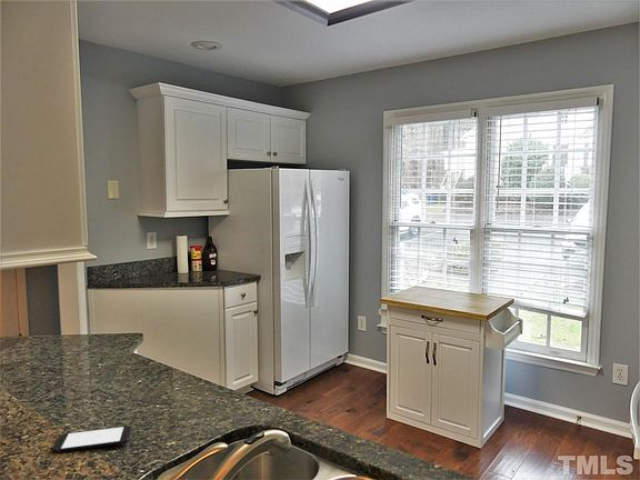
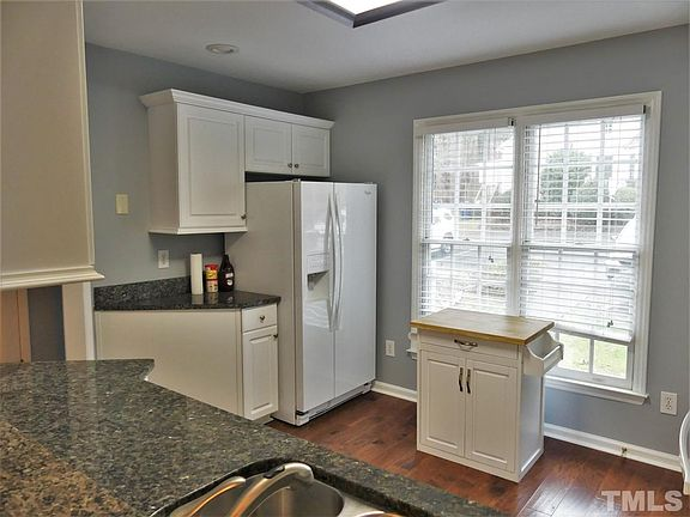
- smartphone (93, 438)
